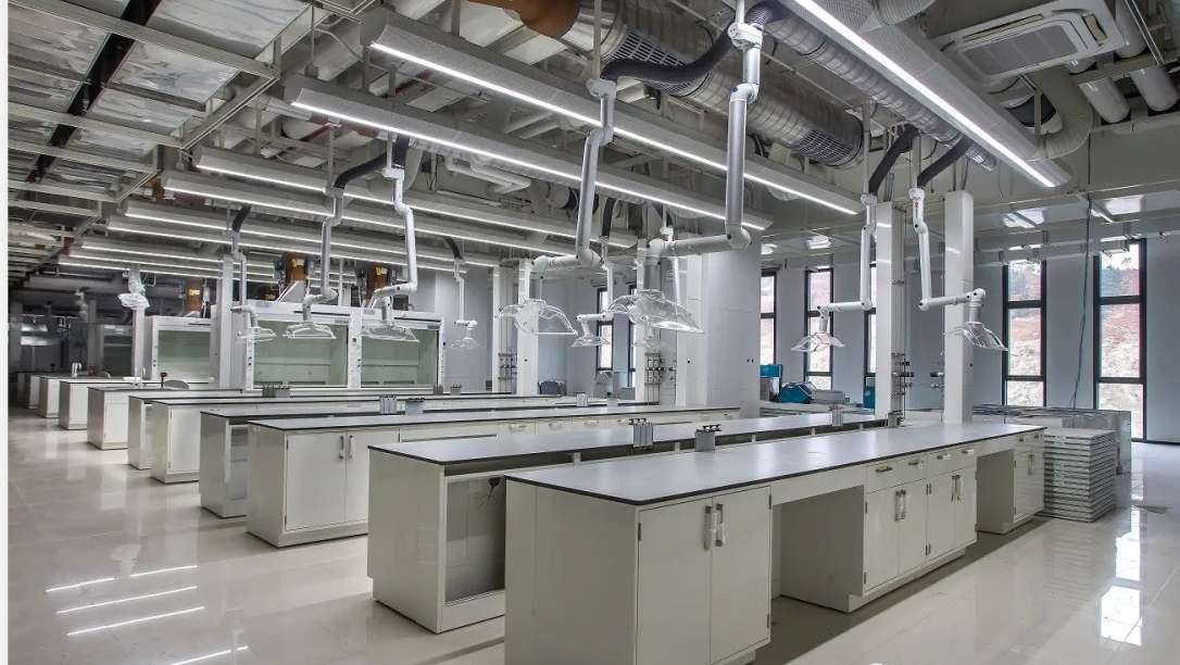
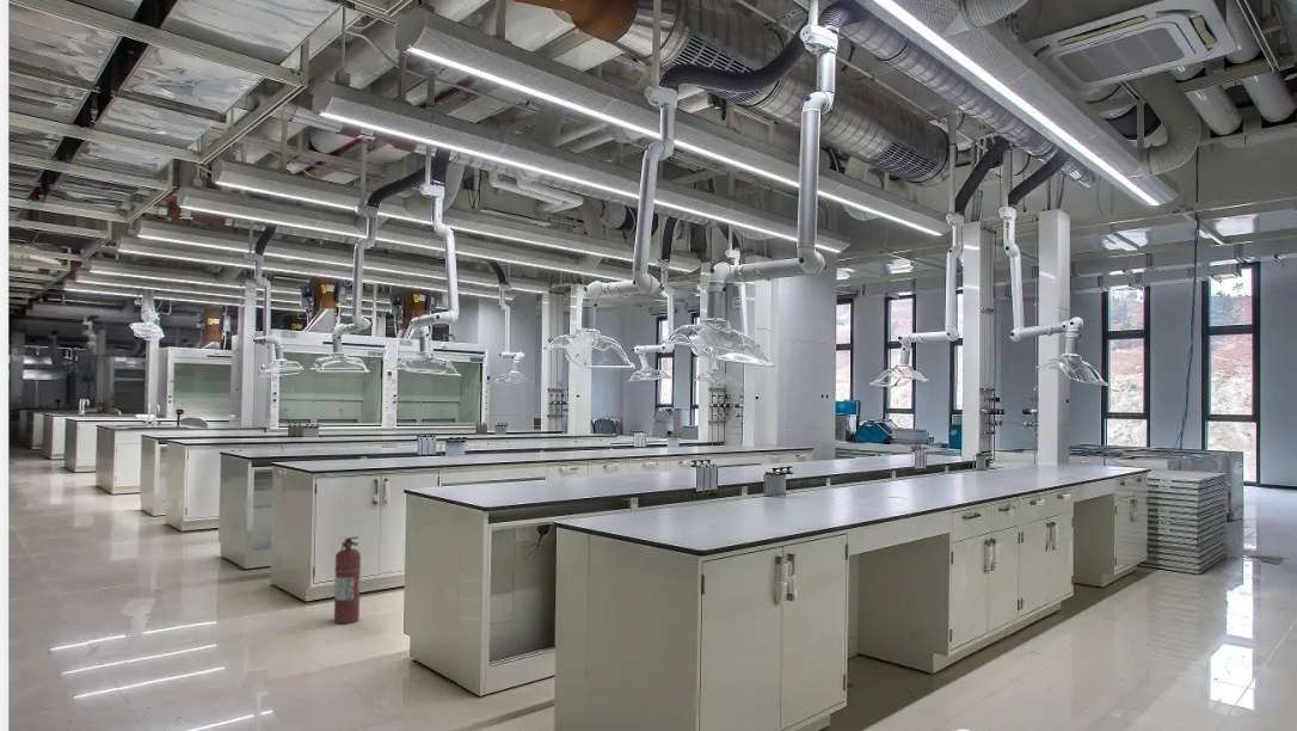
+ fire extinguisher (348, 577)
